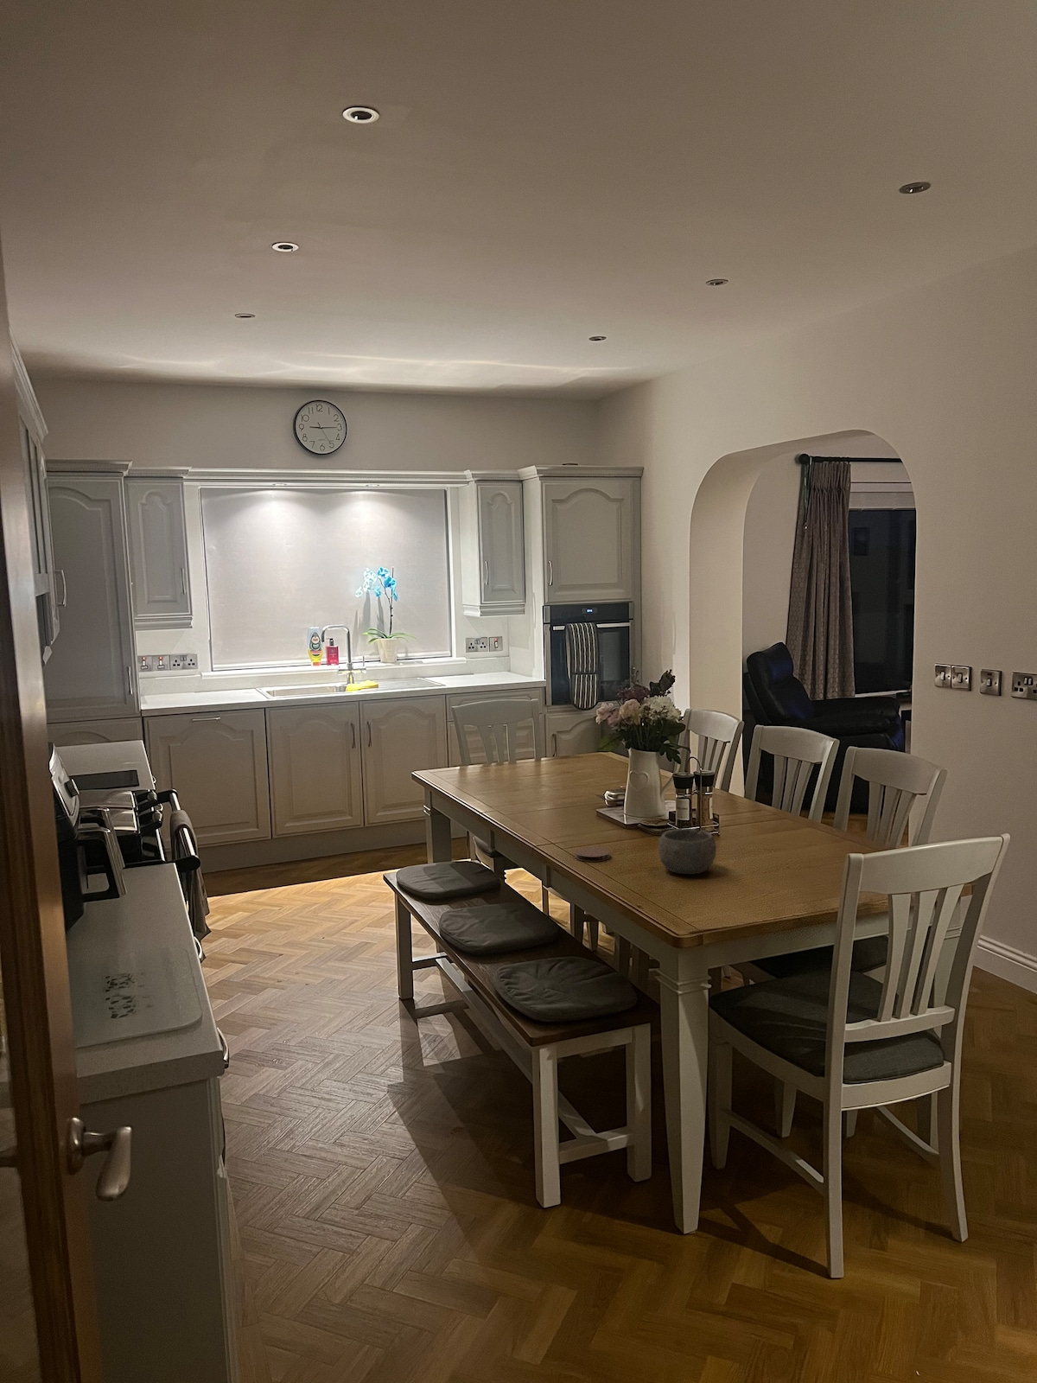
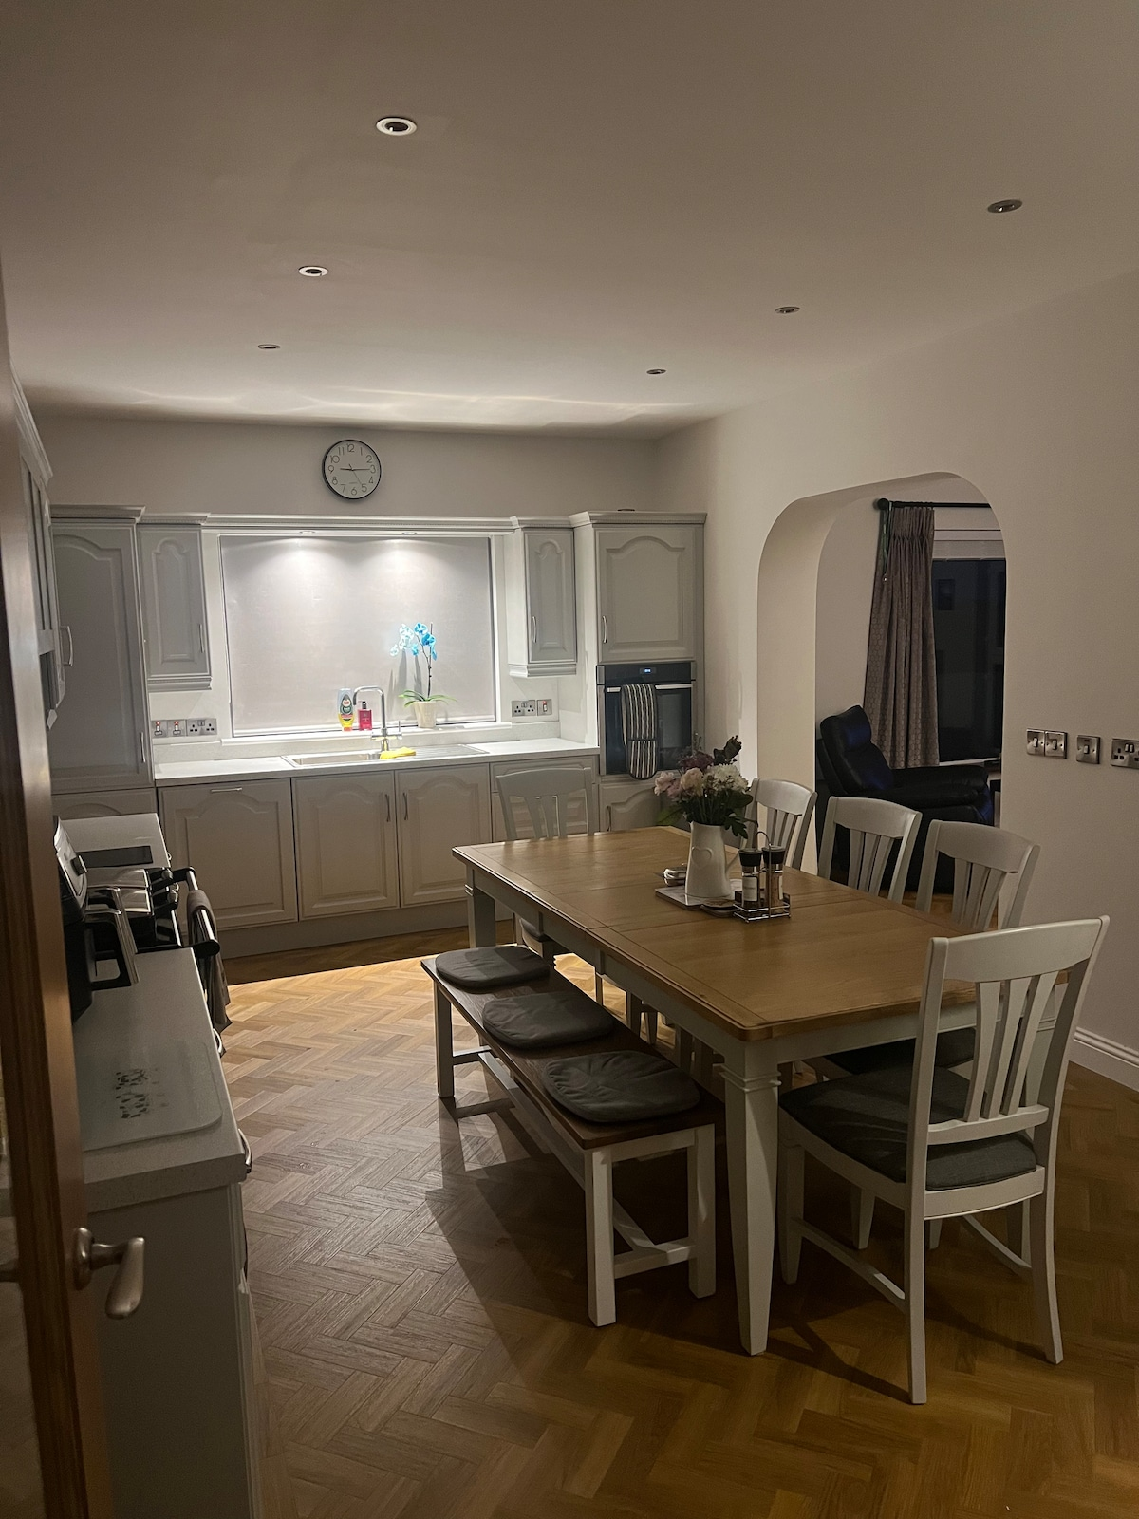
- bowl (687, 853)
- coaster (591, 854)
